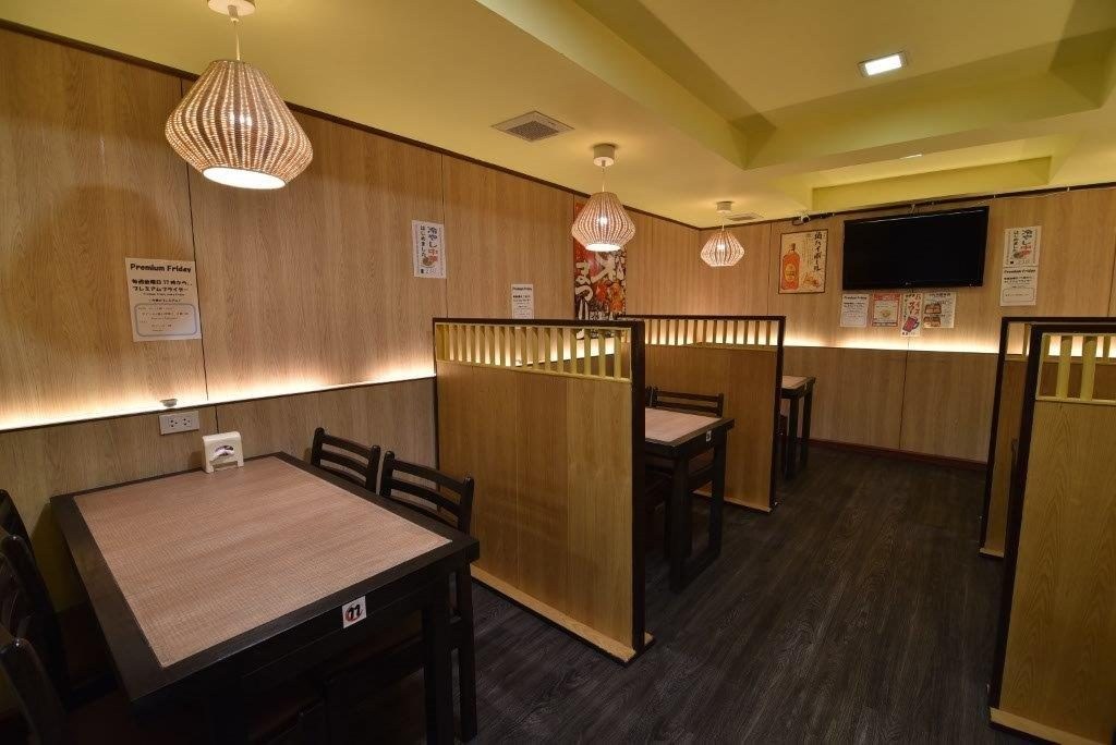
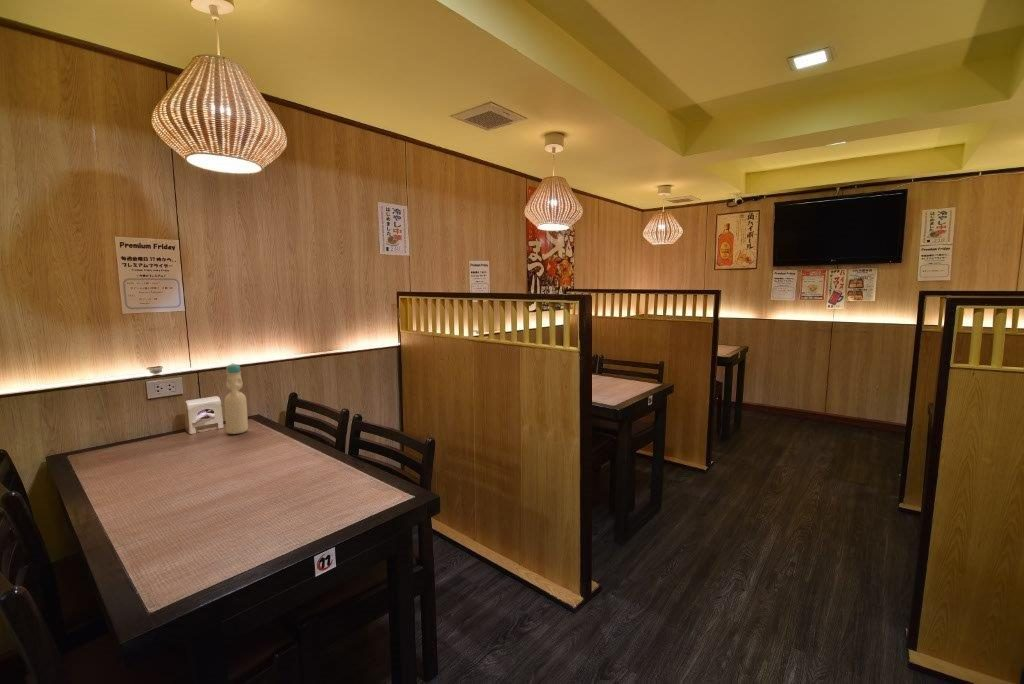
+ bottle (235, 398)
